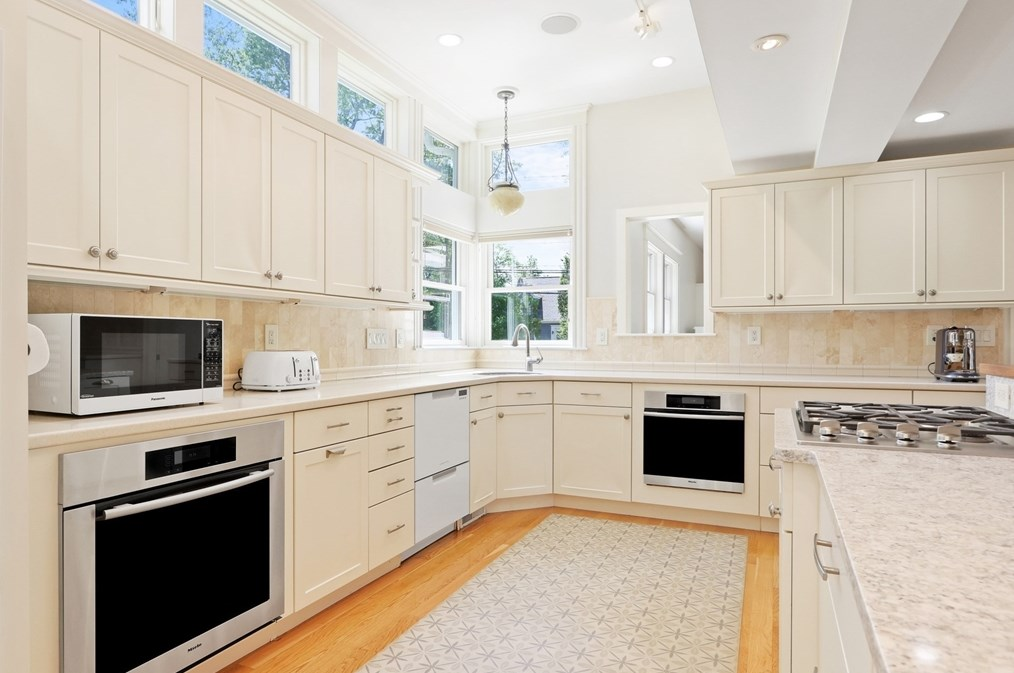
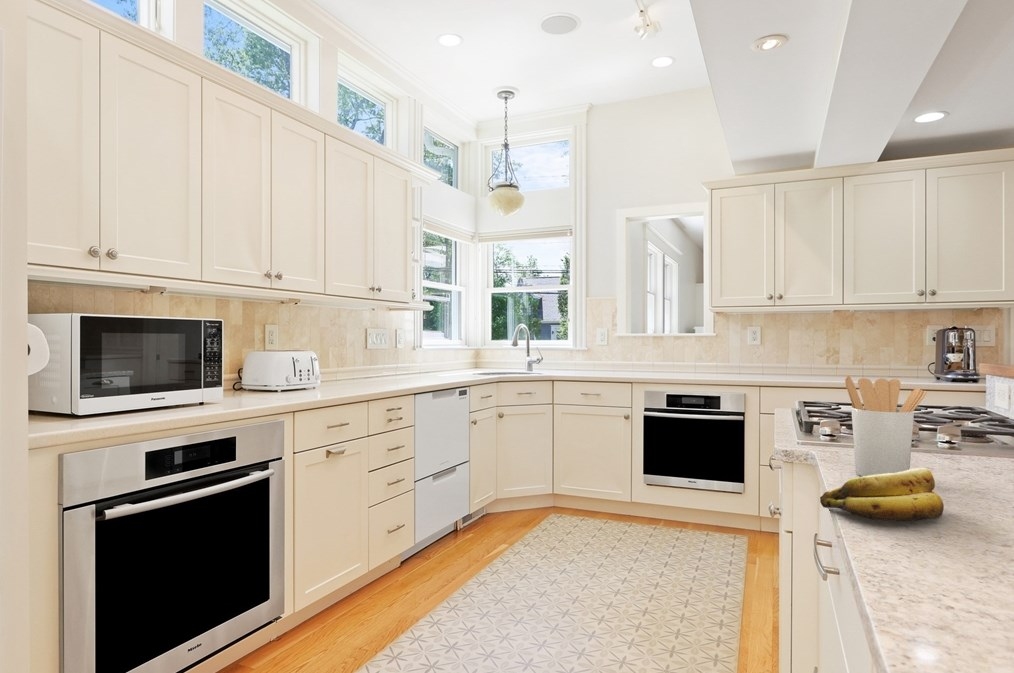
+ utensil holder (880, 424)
+ banana (878, 485)
